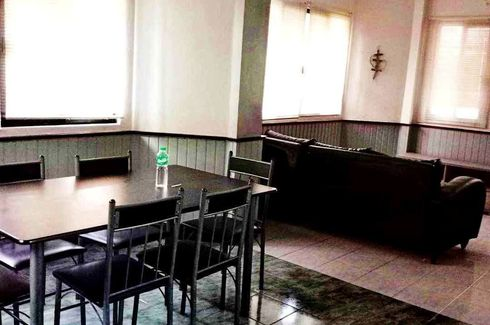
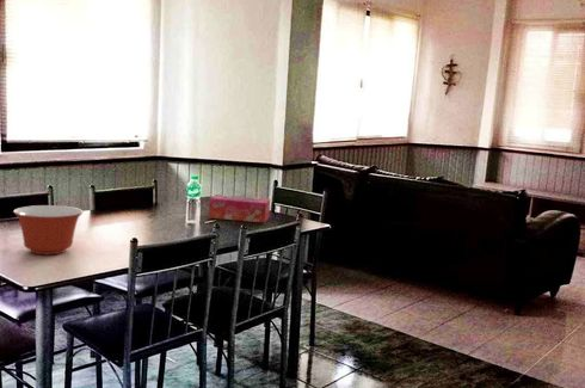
+ tissue box (239, 208)
+ mixing bowl (48, 230)
